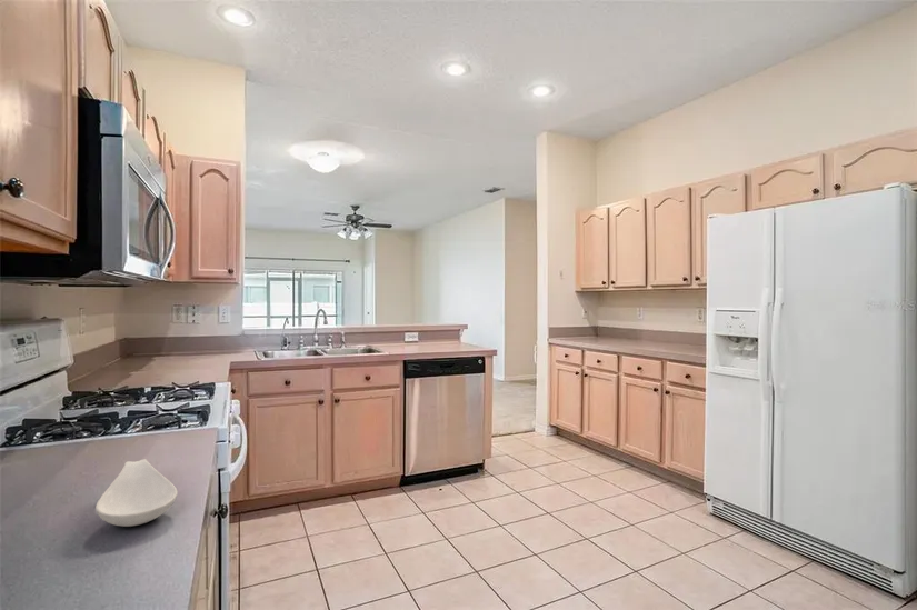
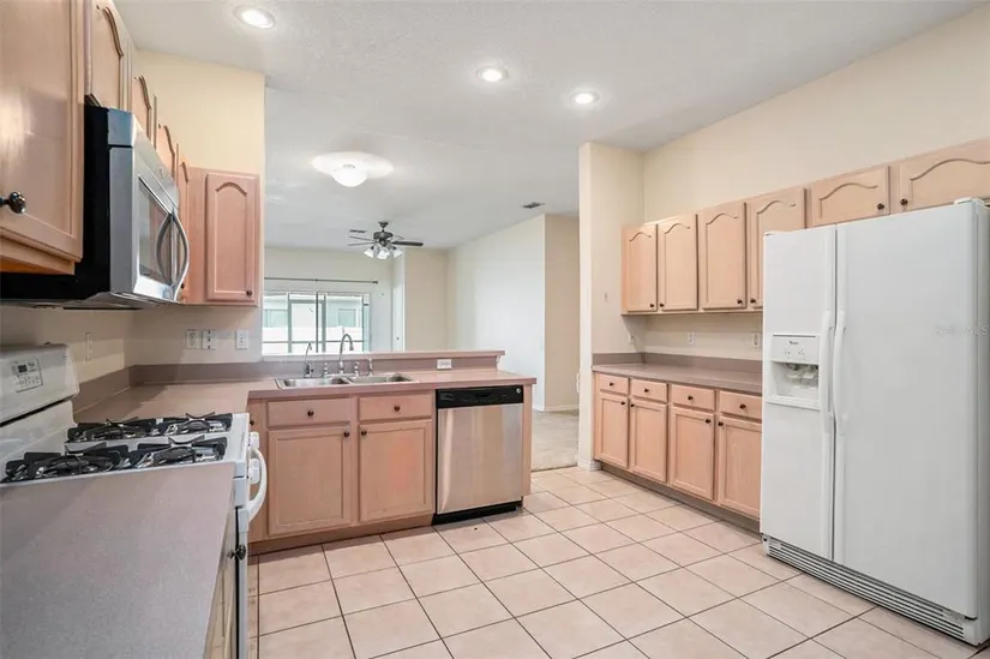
- spoon rest (136, 488)
